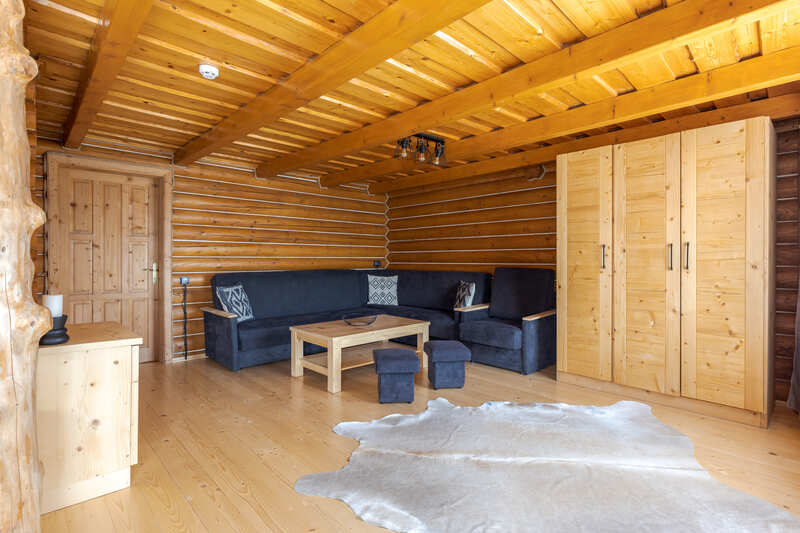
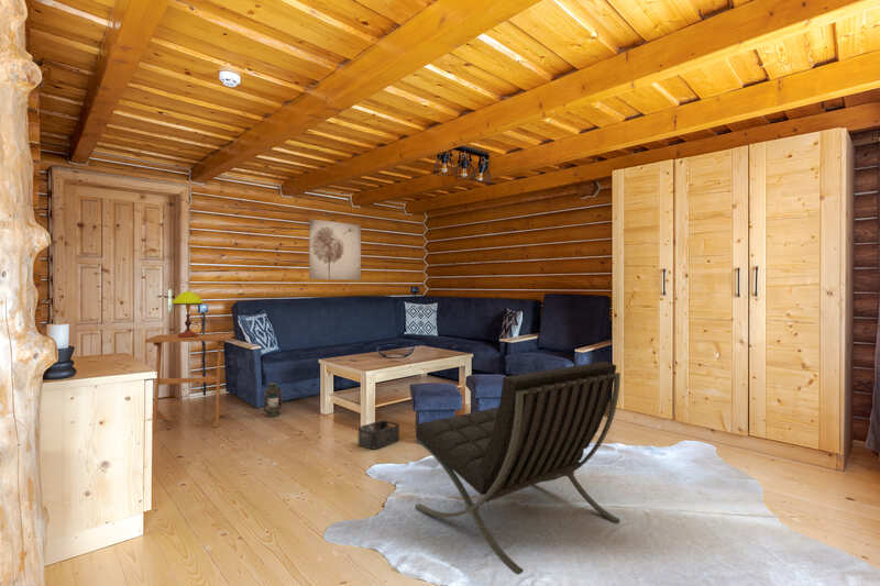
+ lounge chair (514, 438)
+ storage bin (378, 434)
+ wall art (336, 251)
+ table lamp (201, 303)
+ side table (191, 378)
+ lantern (273, 398)
